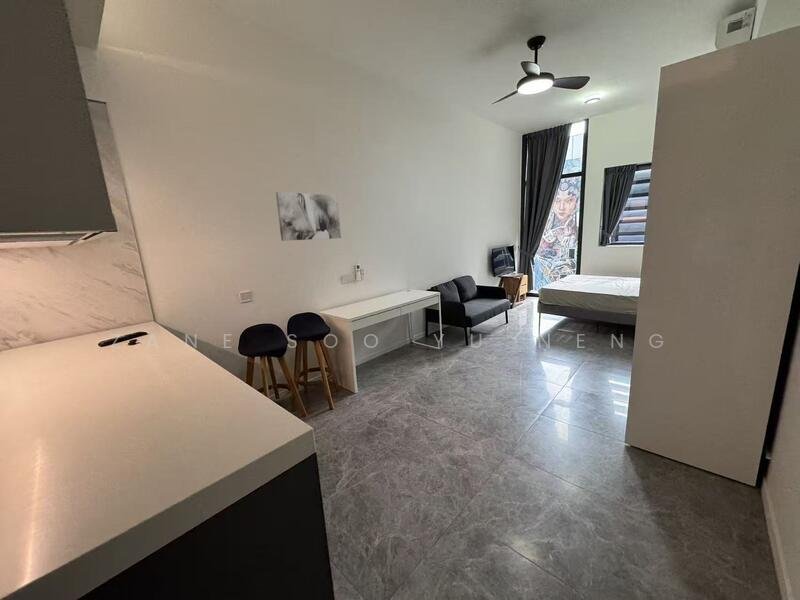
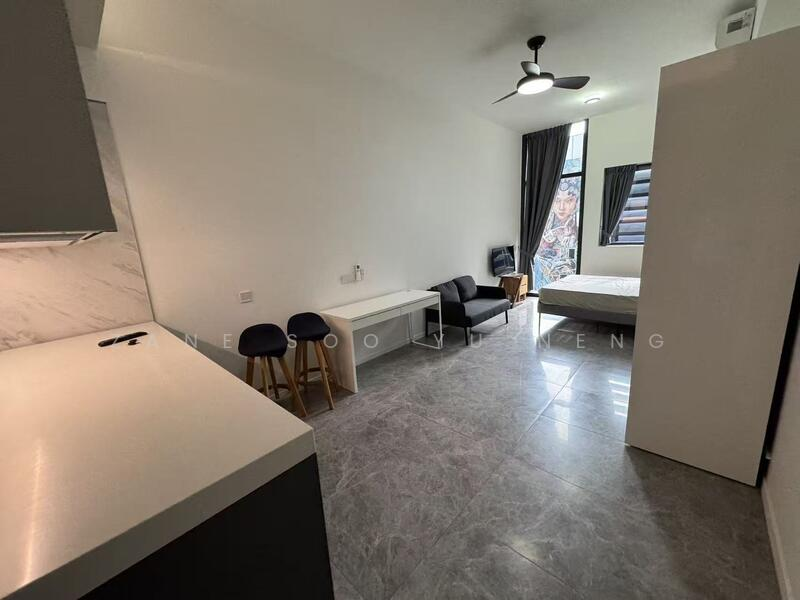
- wall art (310, 217)
